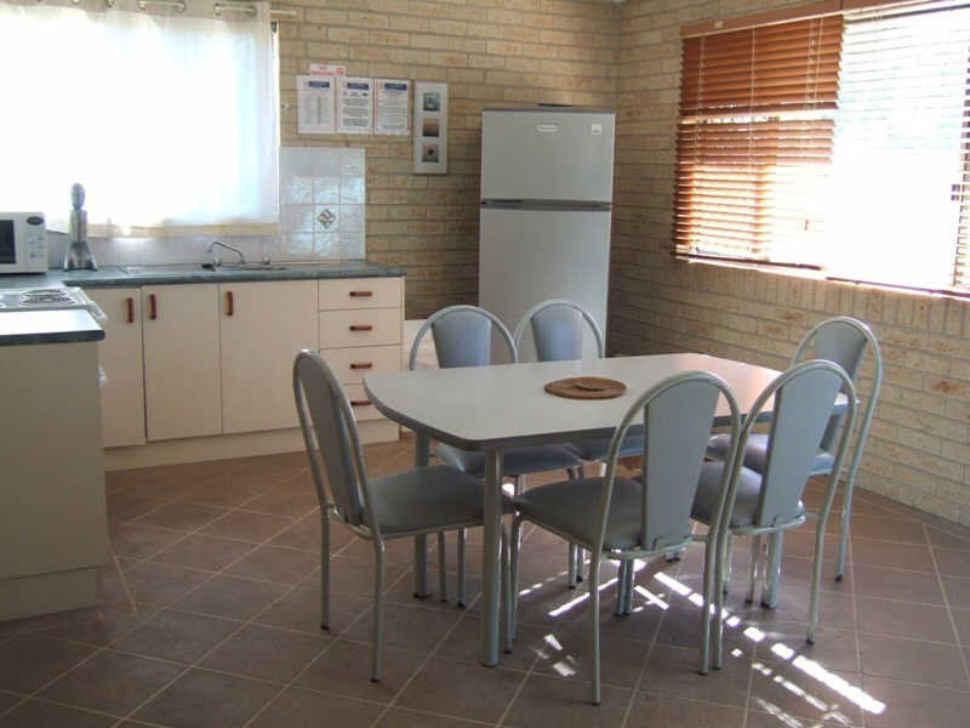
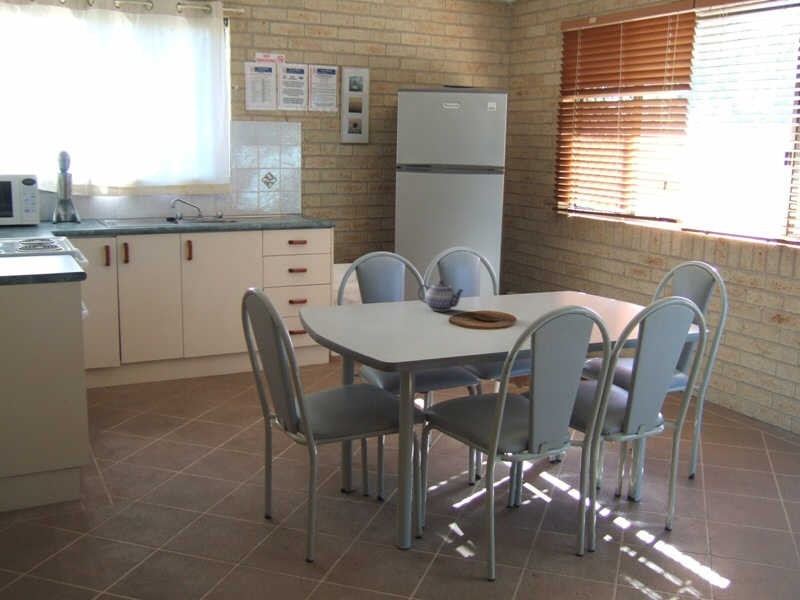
+ teapot (440, 295)
